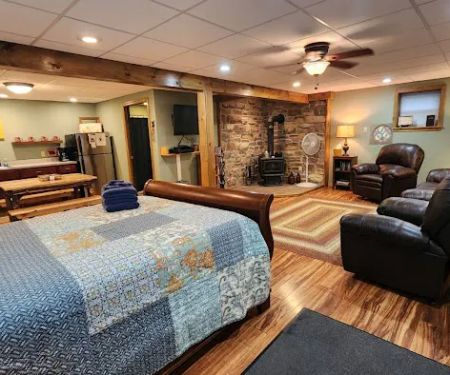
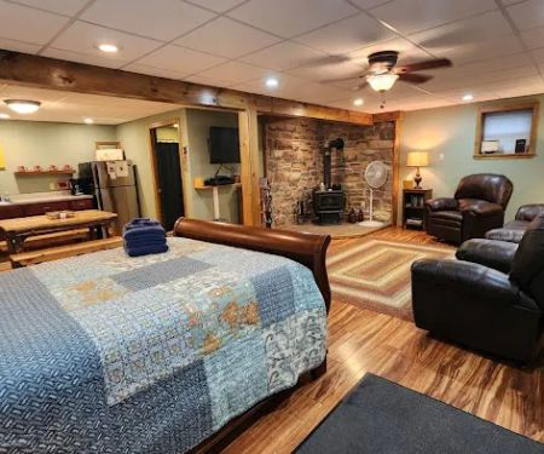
- wall ornament (381, 134)
